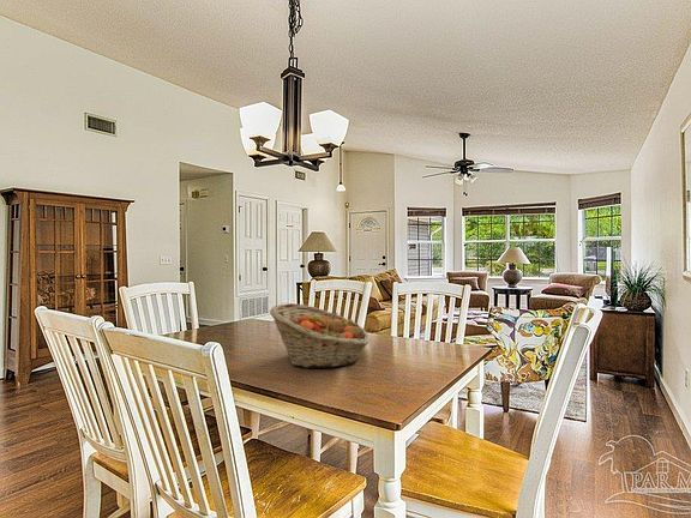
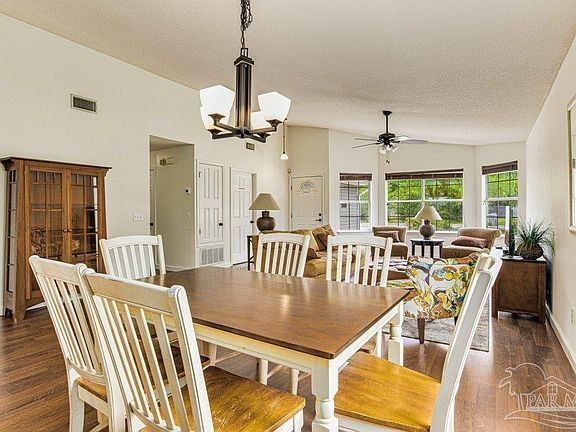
- fruit basket (320, 331)
